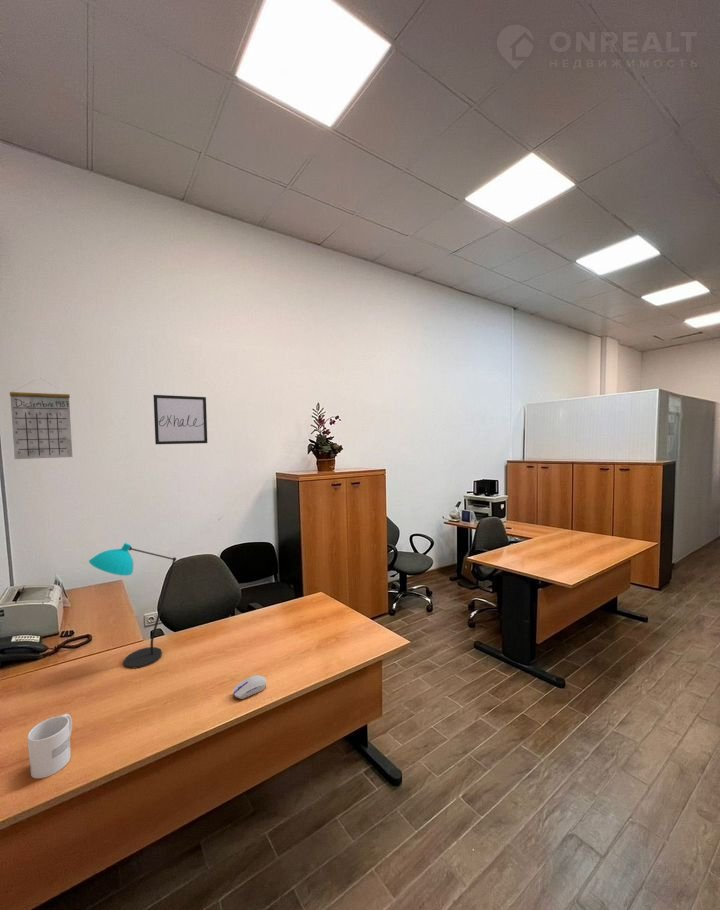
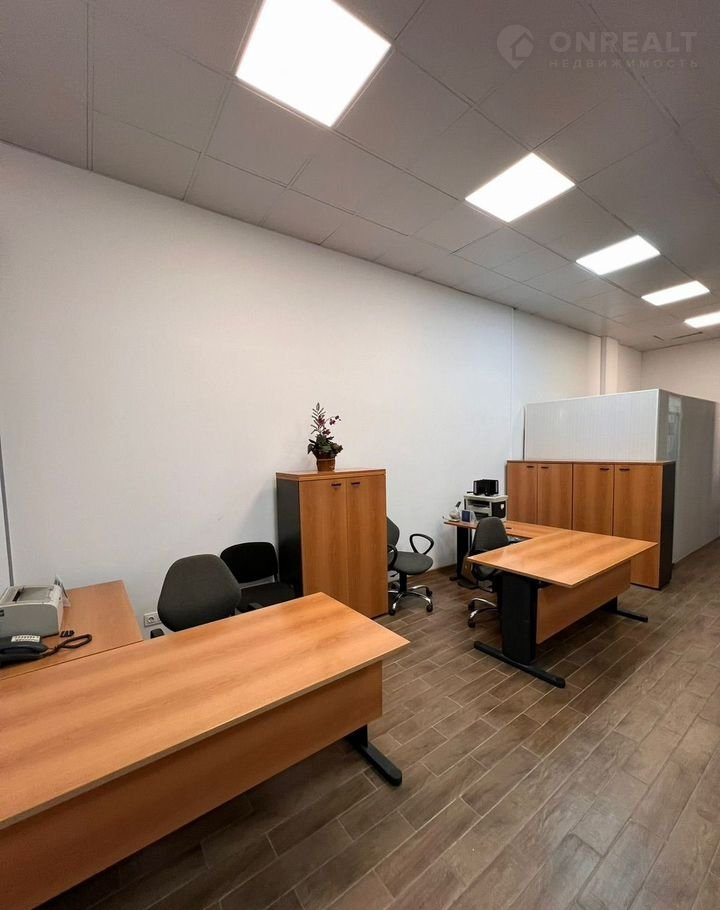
- wall art (181, 420)
- calendar (42, 418)
- mug (51, 741)
- computer mouse (250, 685)
- desk lamp (160, 605)
